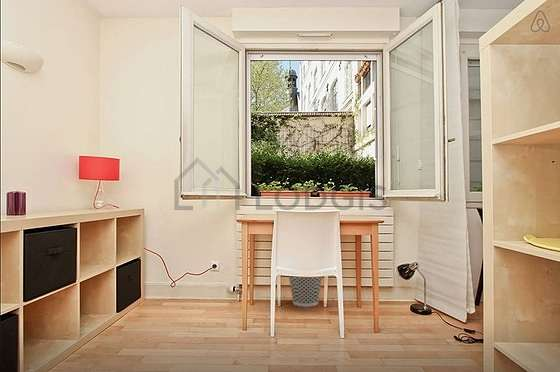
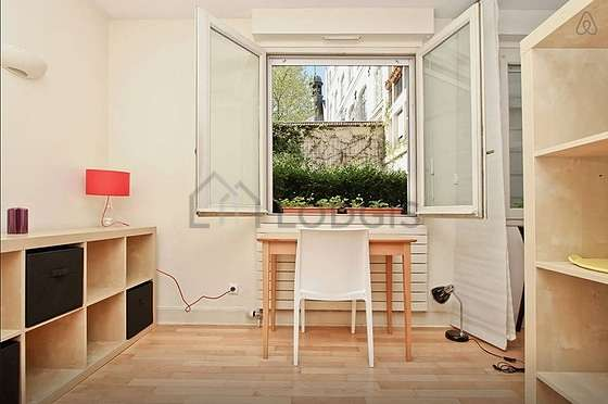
- wastebasket (305, 284)
